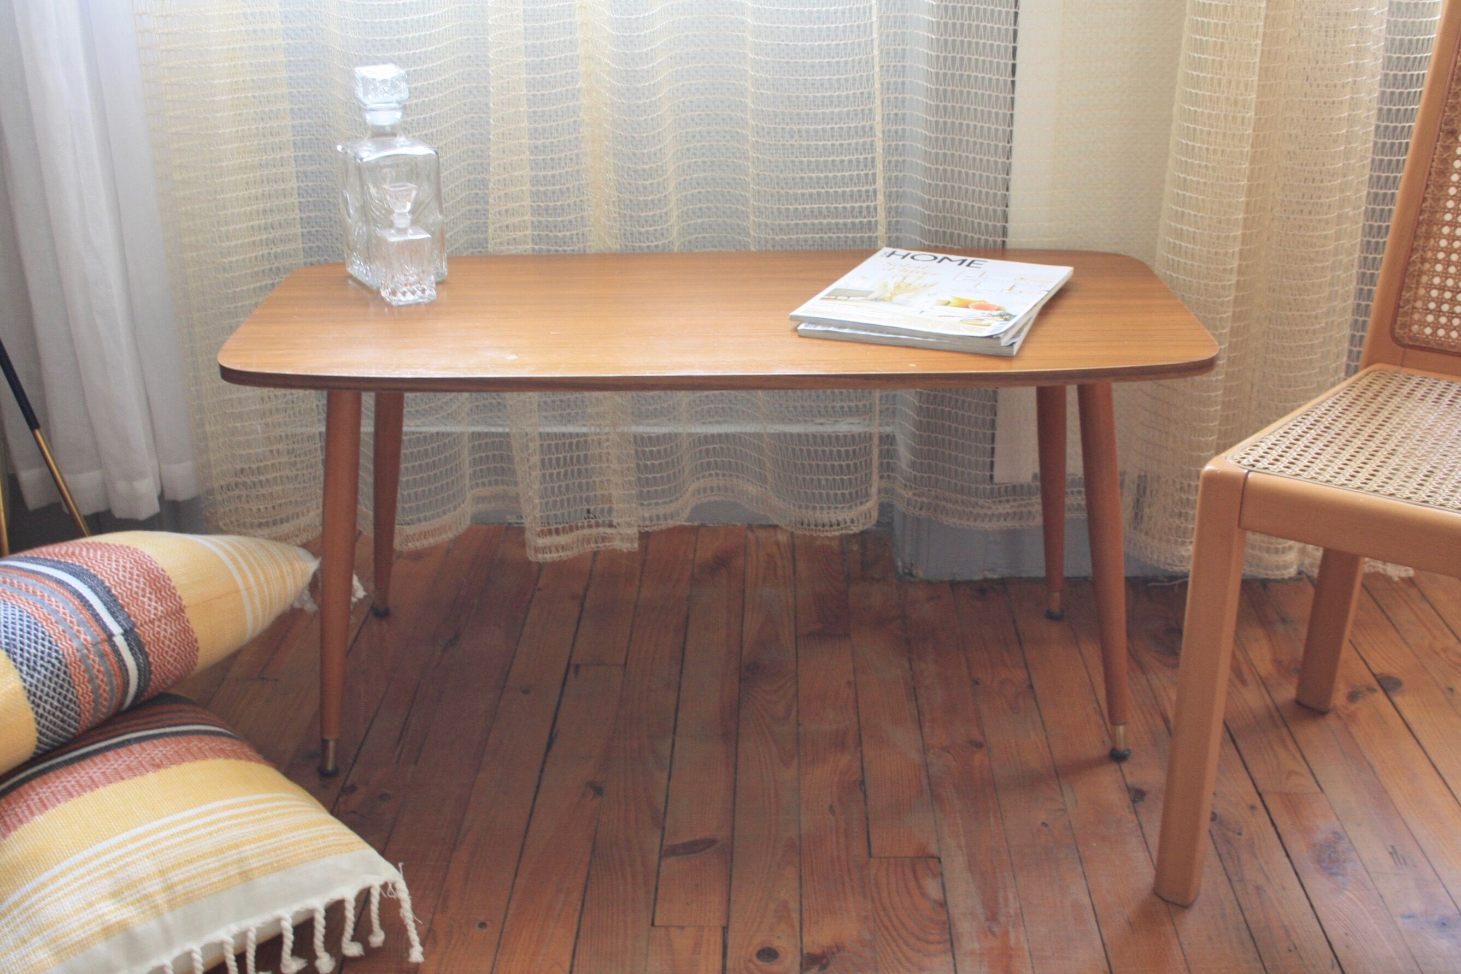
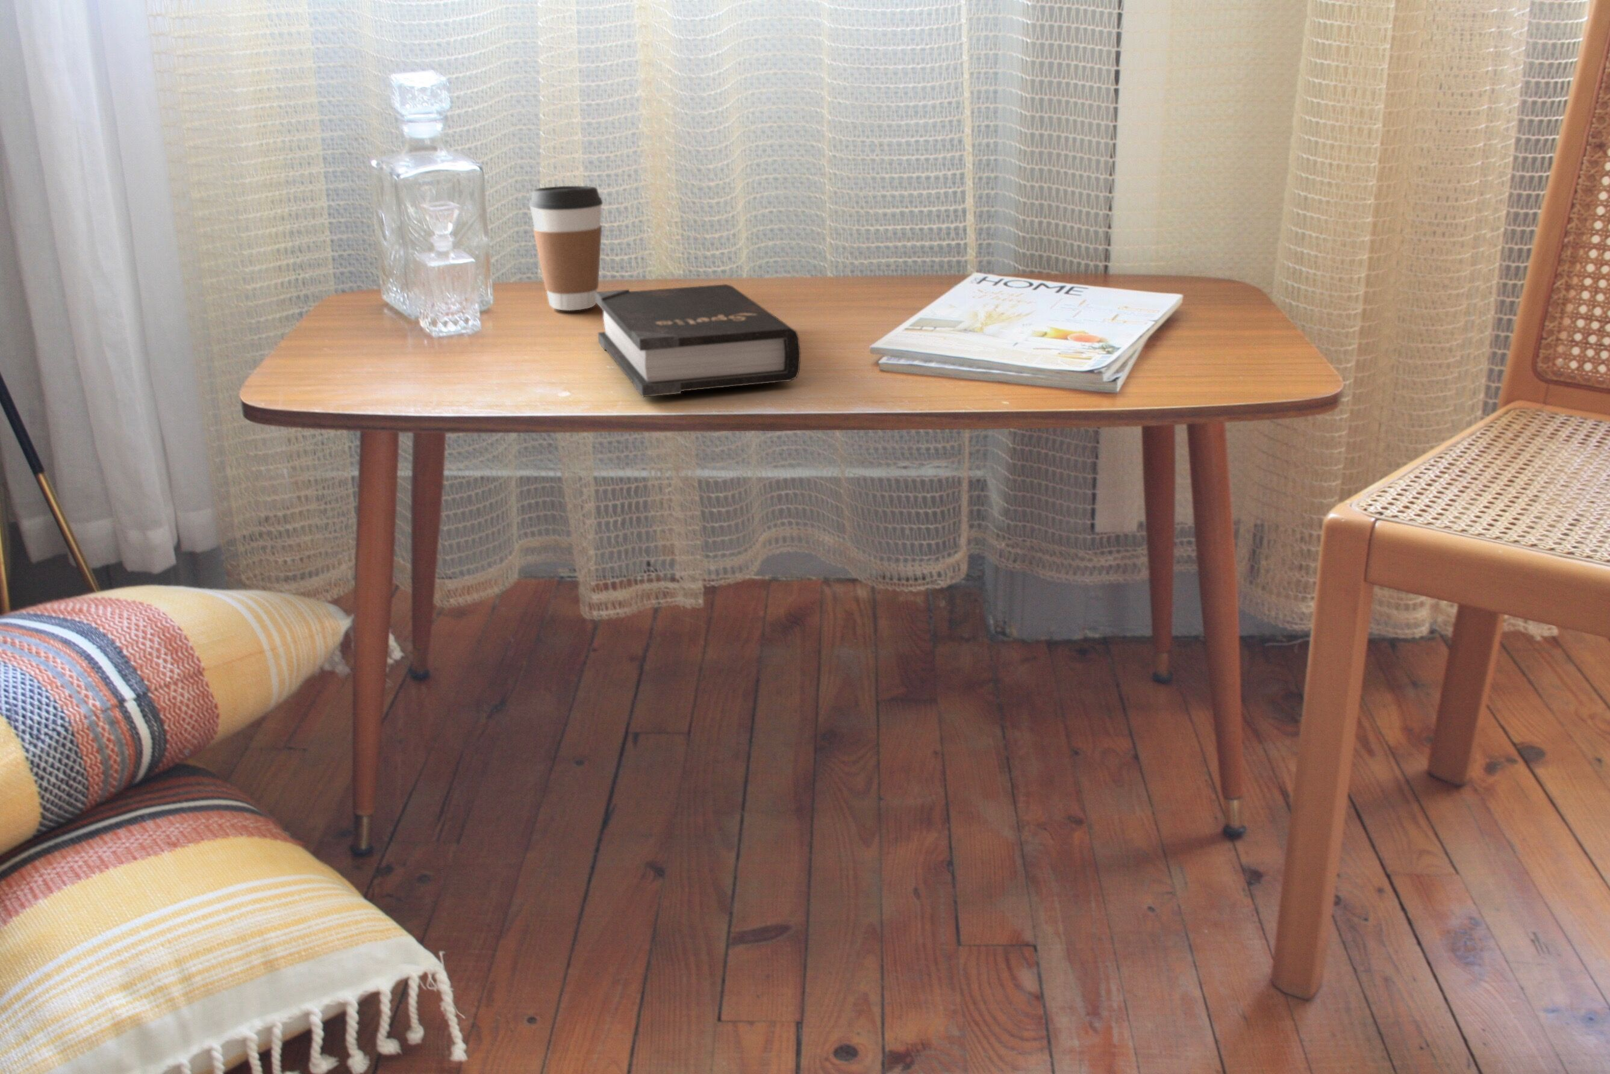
+ coffee cup (568, 247)
+ hardback book (693, 334)
